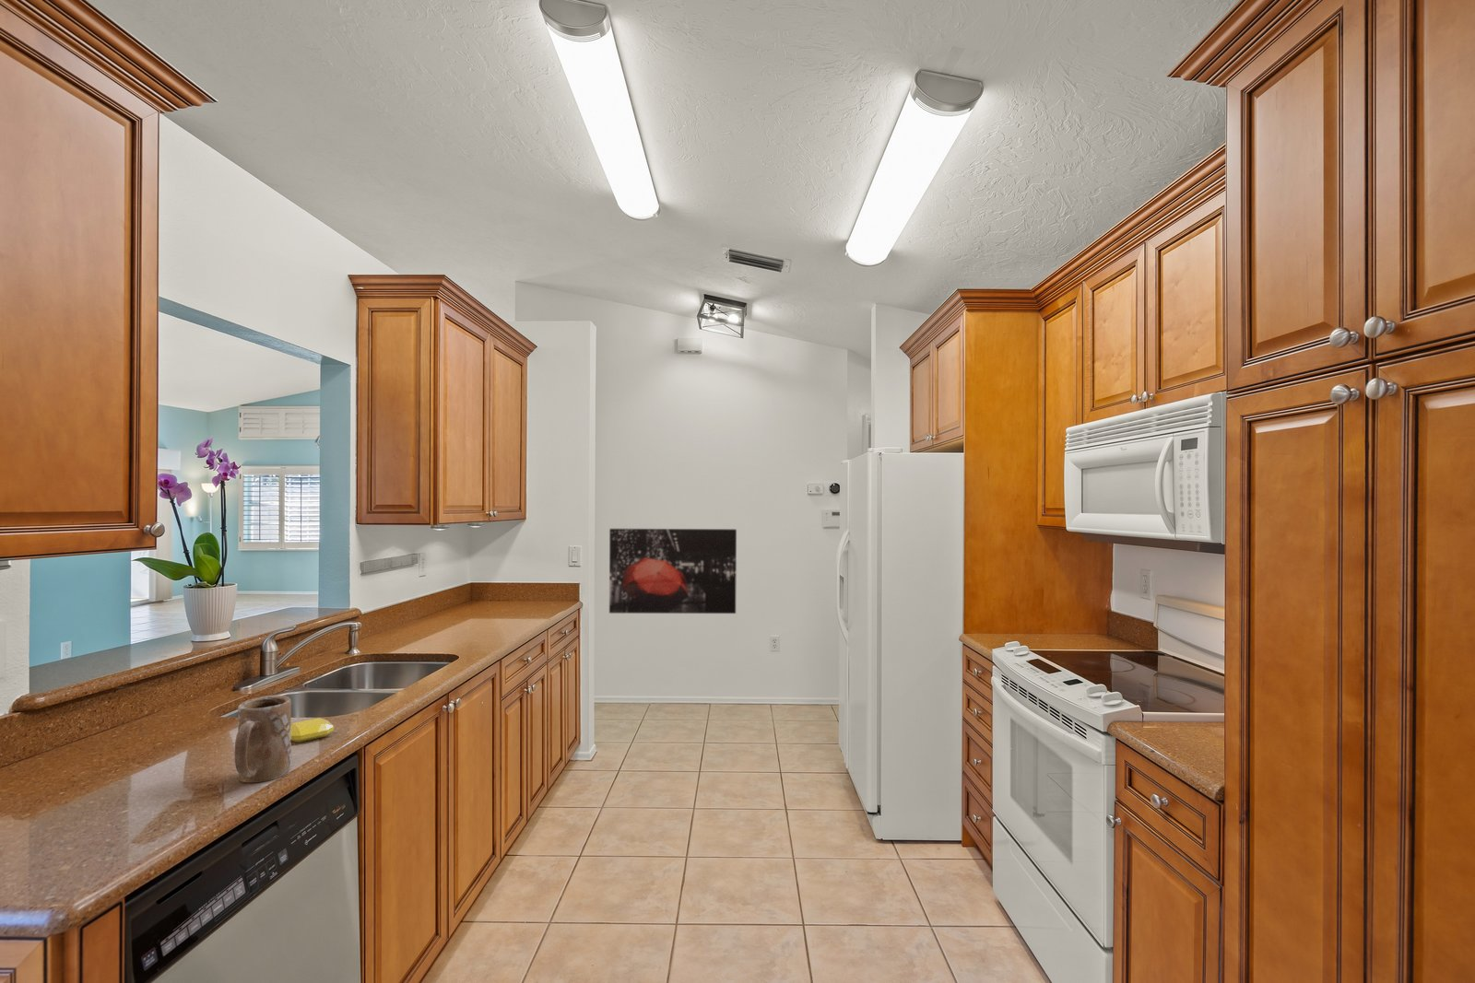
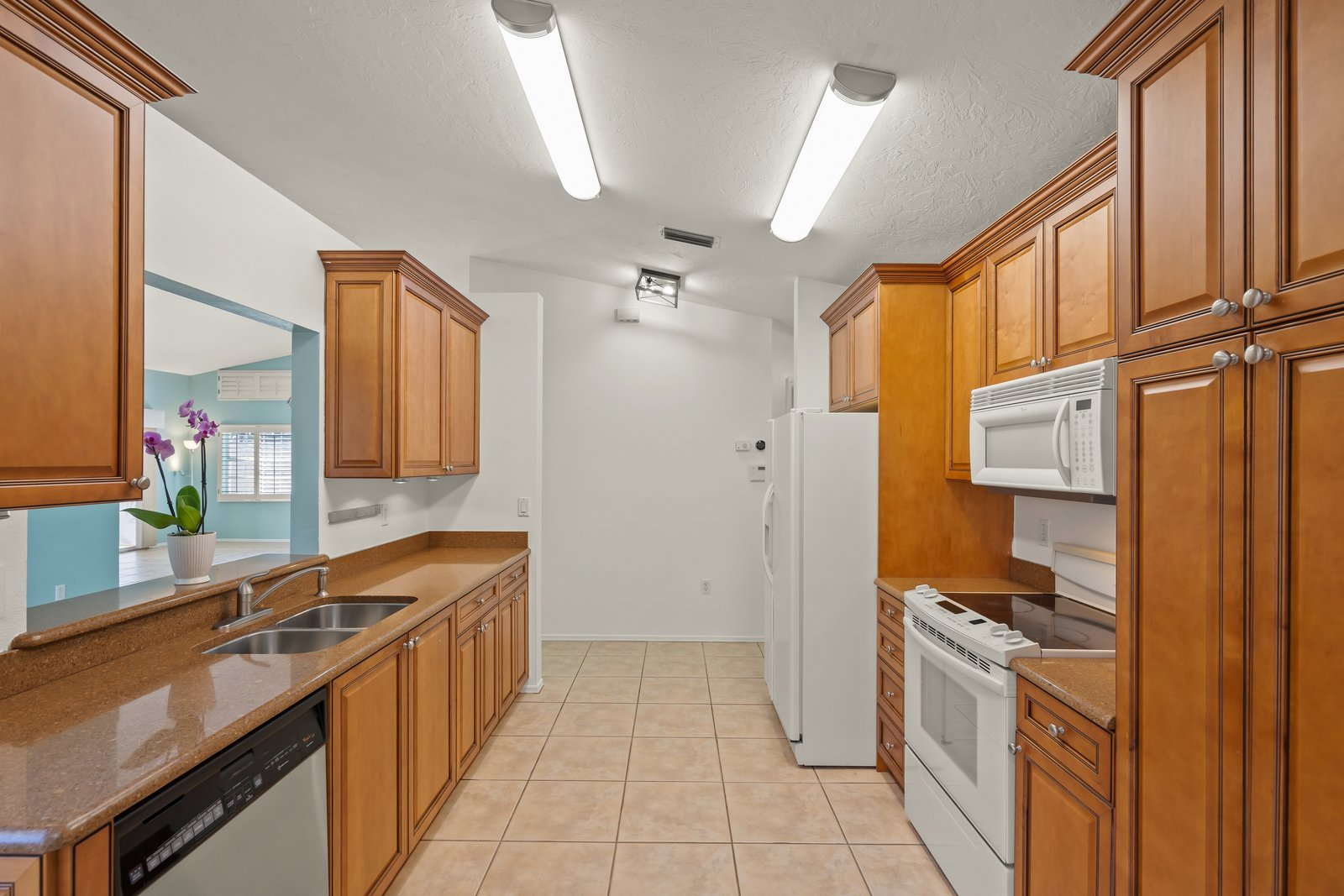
- wall art (673, 570)
- mug (263, 739)
- soap bar (308, 730)
